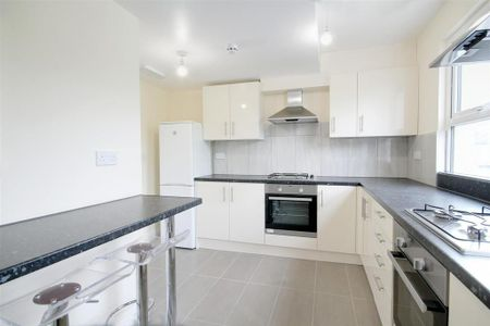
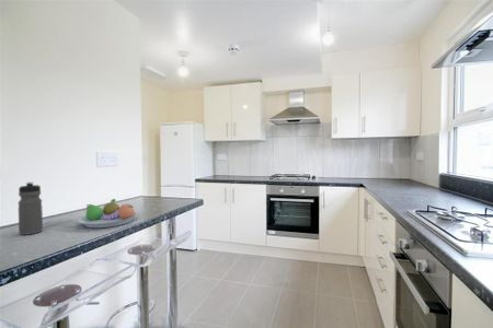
+ water bottle (30, 207)
+ fruit bowl (107, 211)
